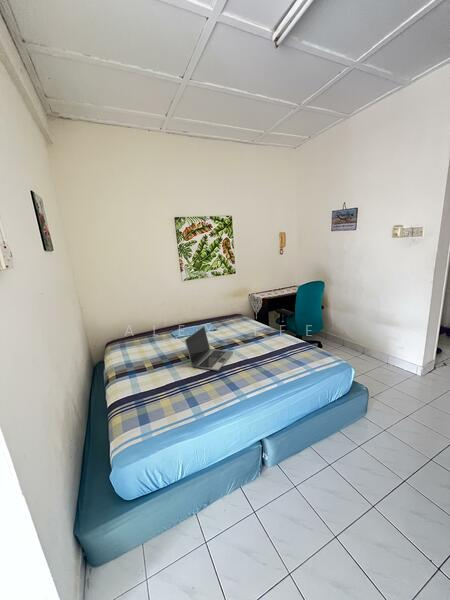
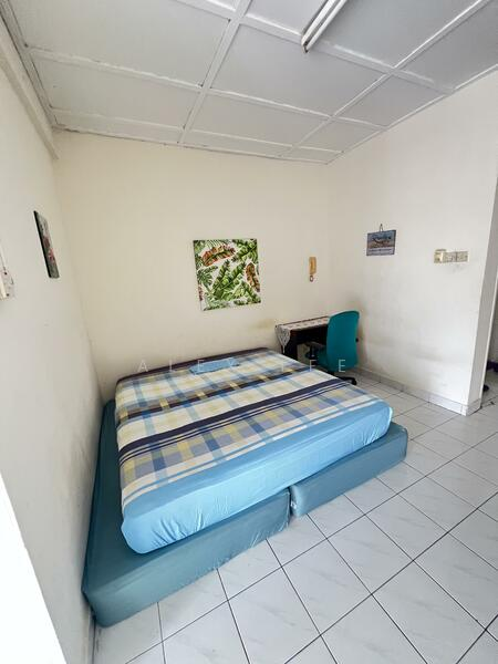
- laptop (209, 346)
